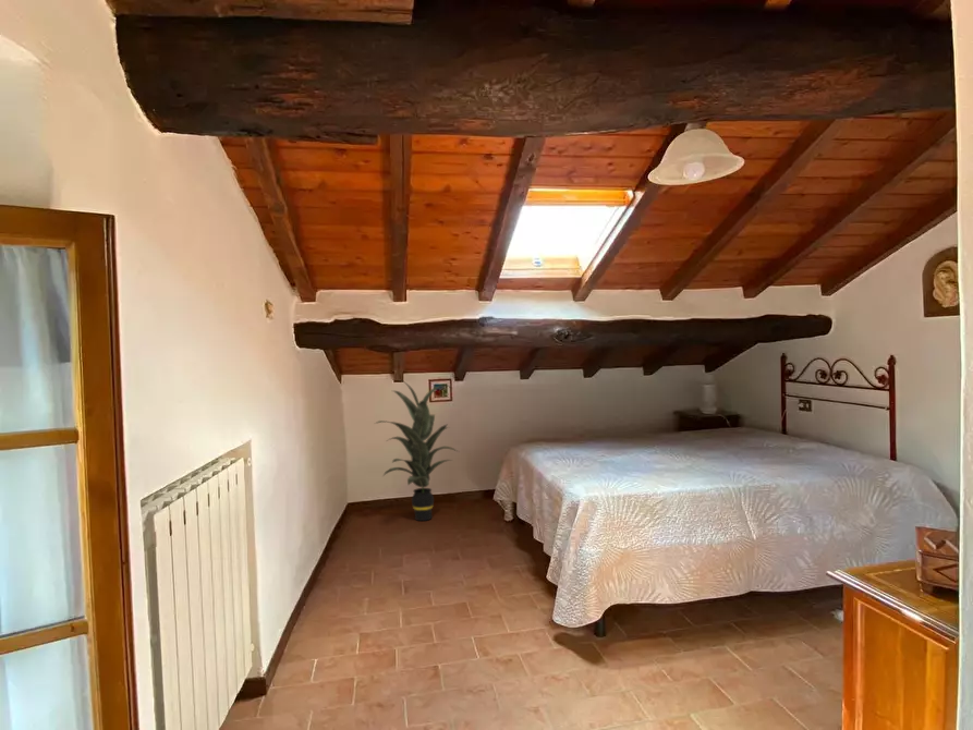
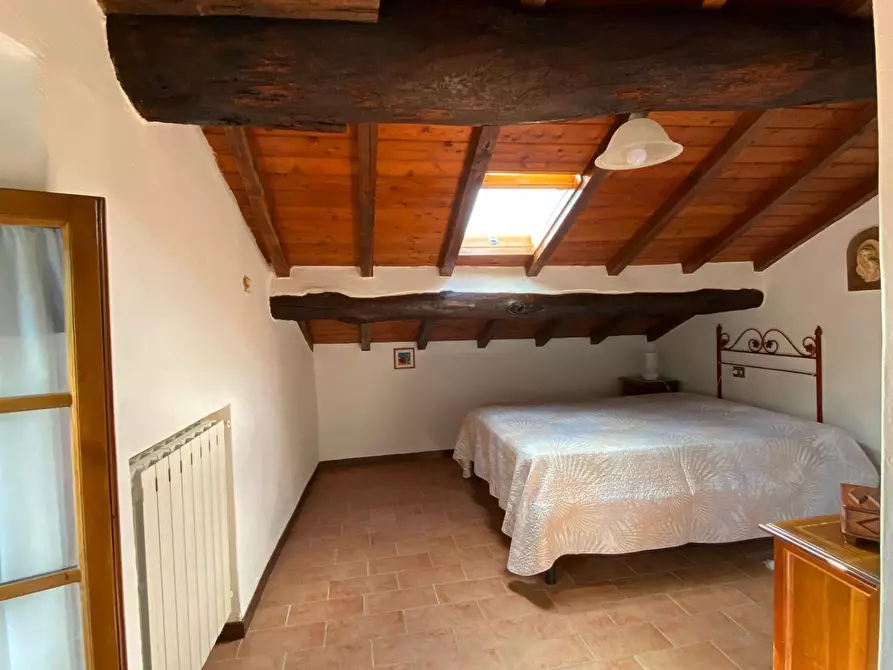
- indoor plant (415, 448)
